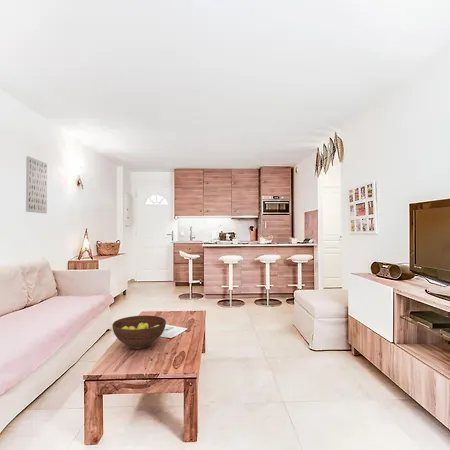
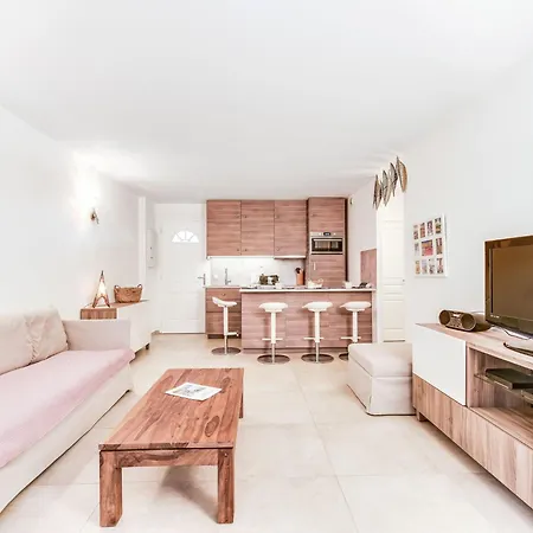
- fruit bowl (139, 334)
- wall art (37, 186)
